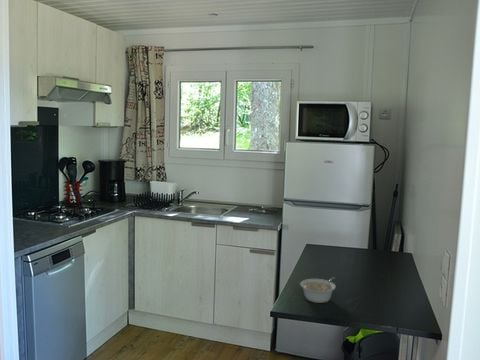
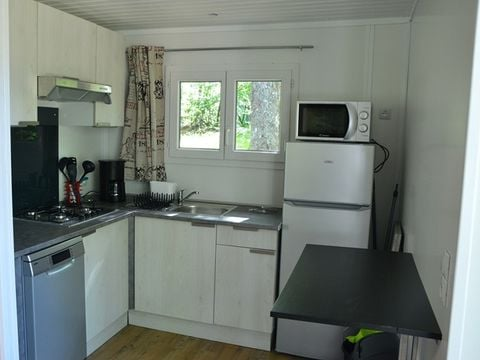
- legume (317, 289)
